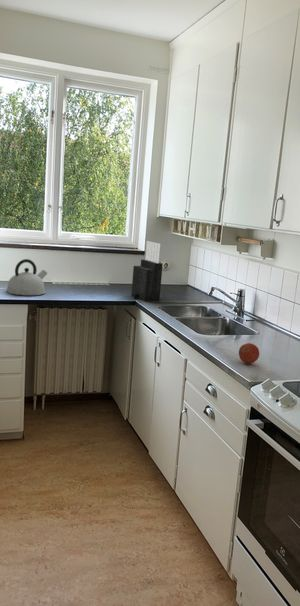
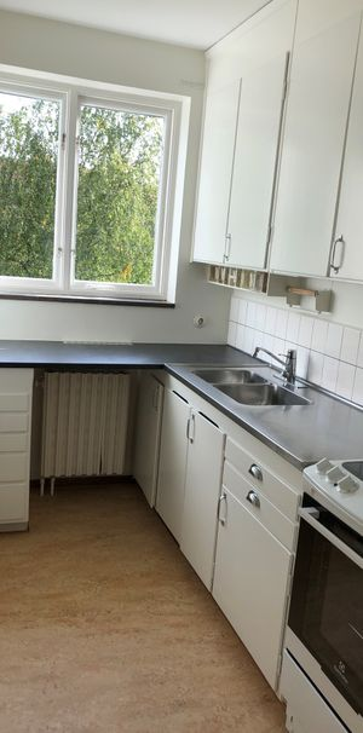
- kettle (28, 275)
- knife block (145, 270)
- fruit (248, 353)
